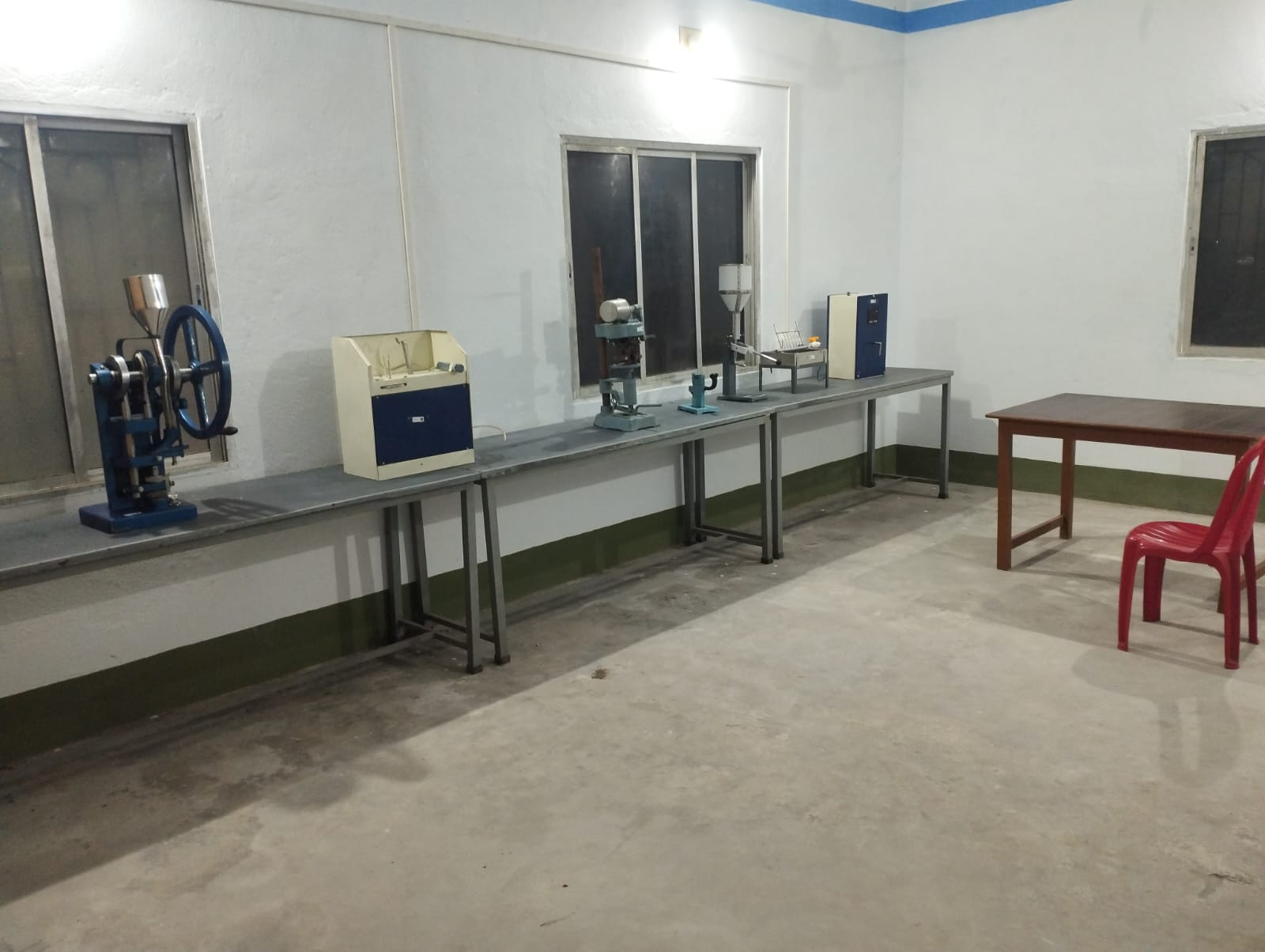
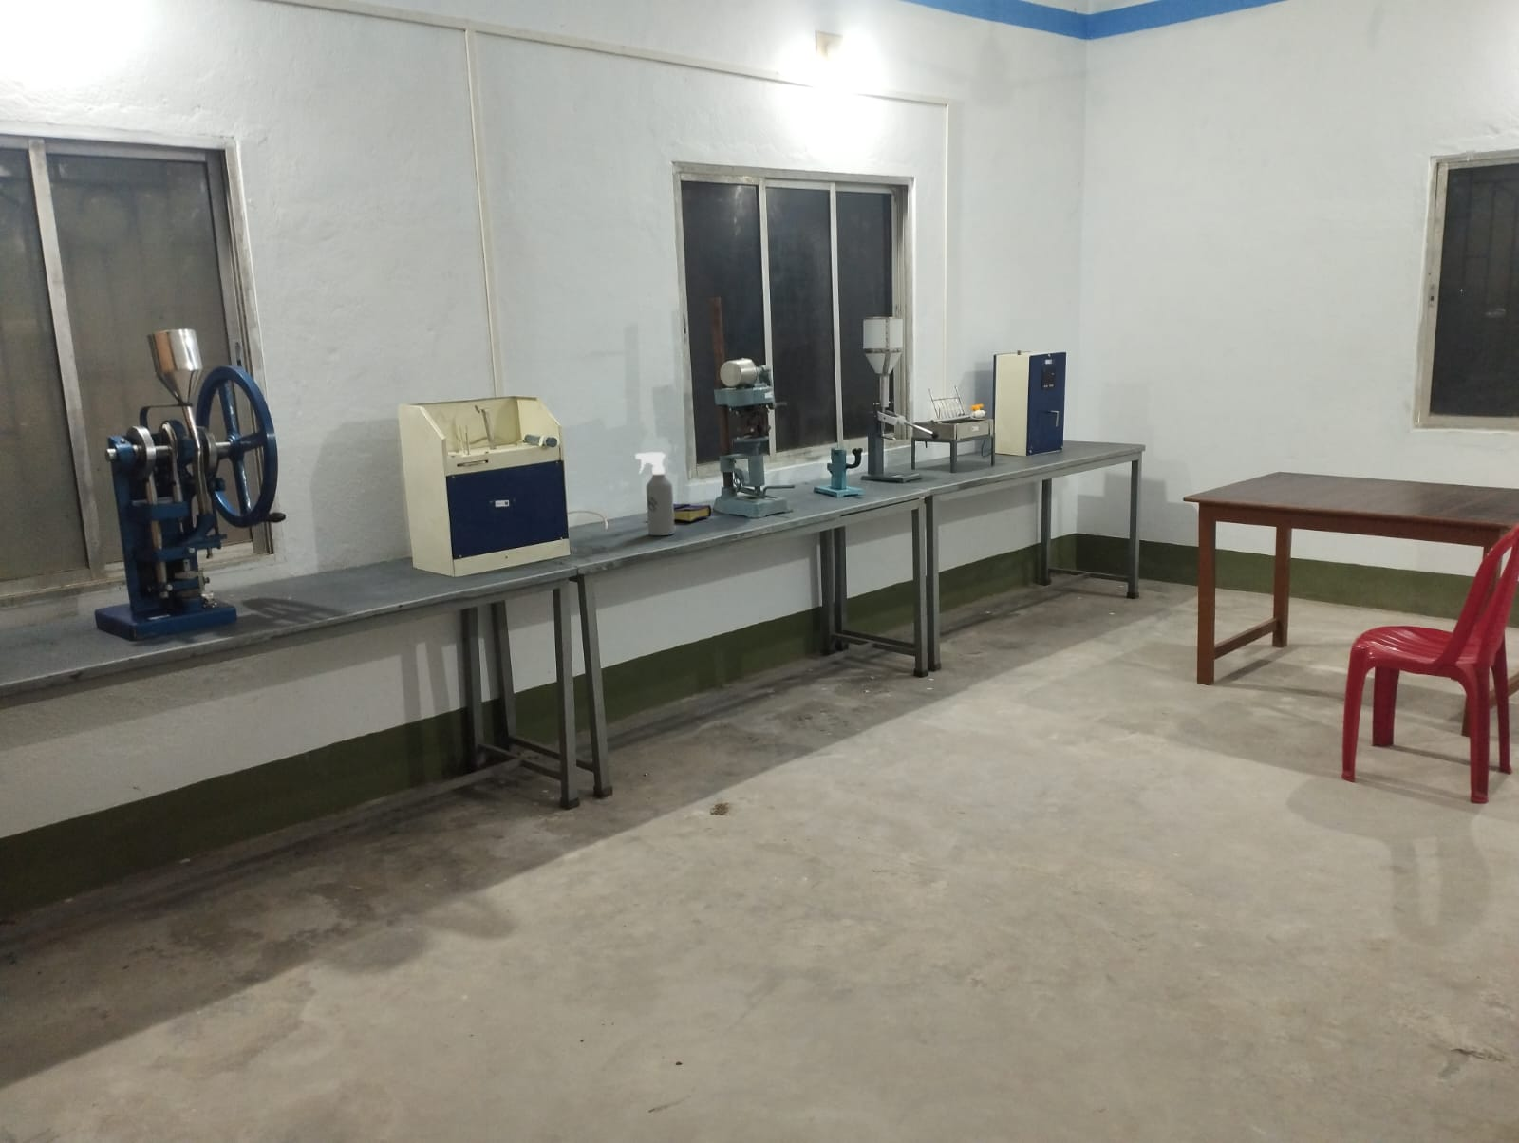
+ book (681, 511)
+ spray bottle (656, 492)
